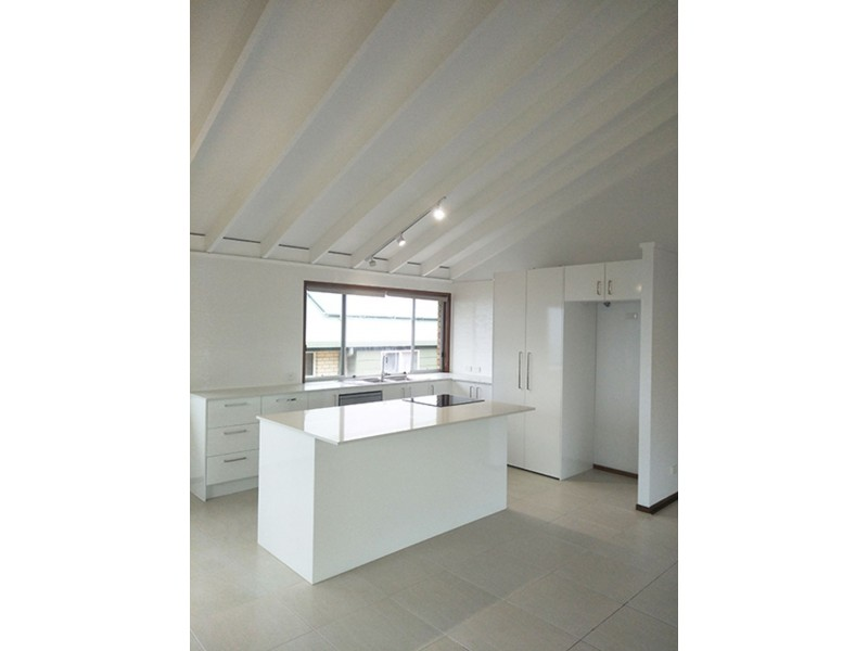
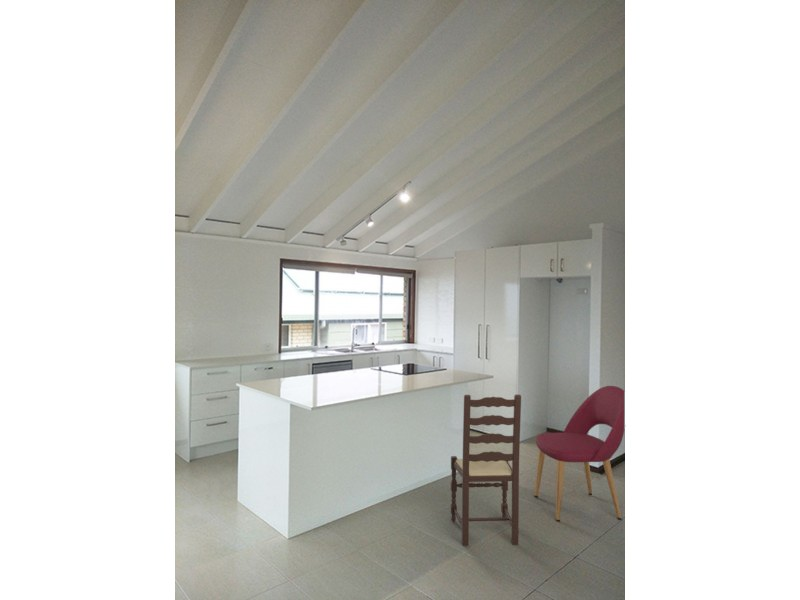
+ dining chair (484, 460)
+ dining chair (579, 447)
